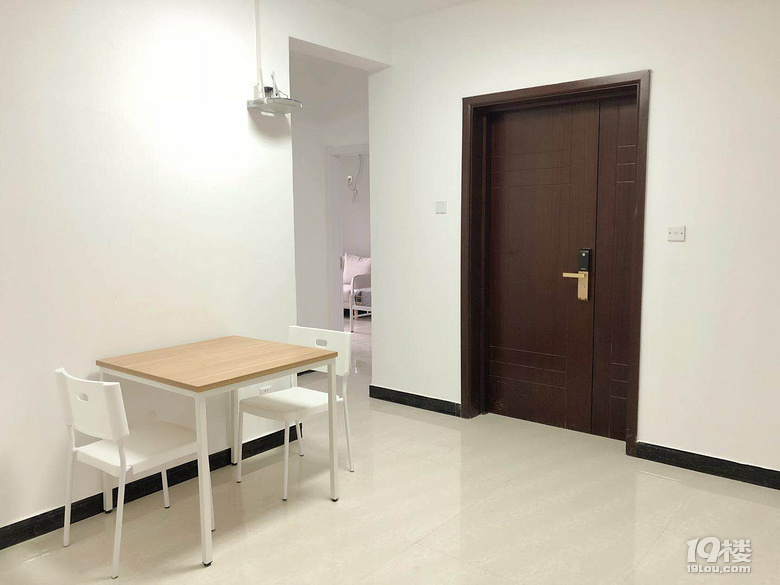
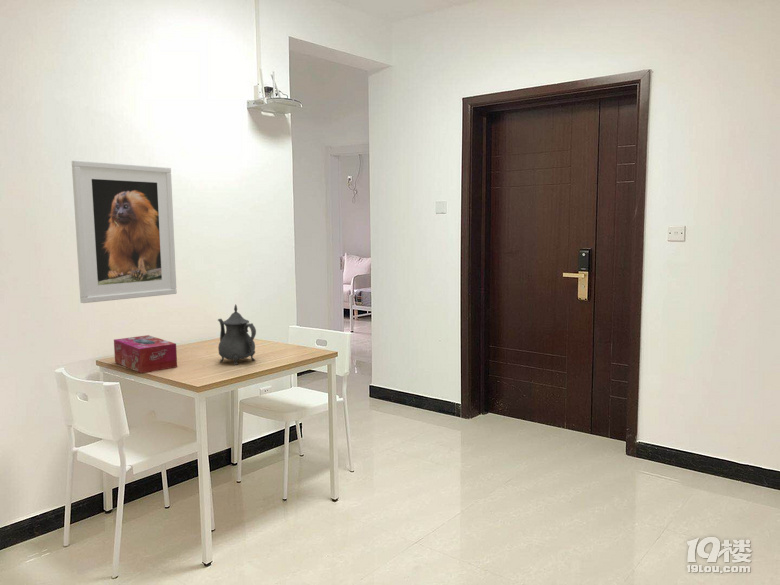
+ teapot (236, 332)
+ tissue box (144, 353)
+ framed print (127, 232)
